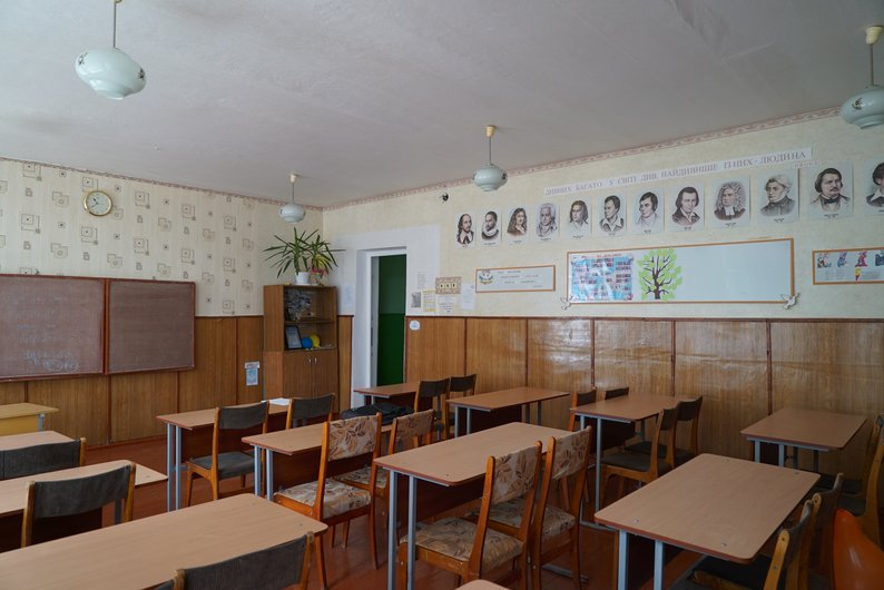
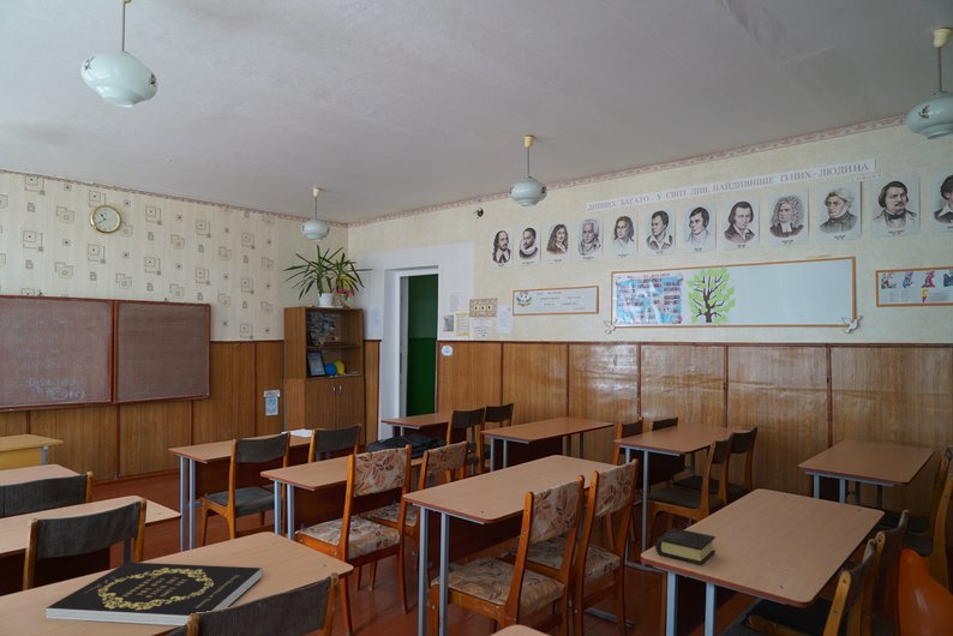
+ book (162, 590)
+ book (684, 545)
